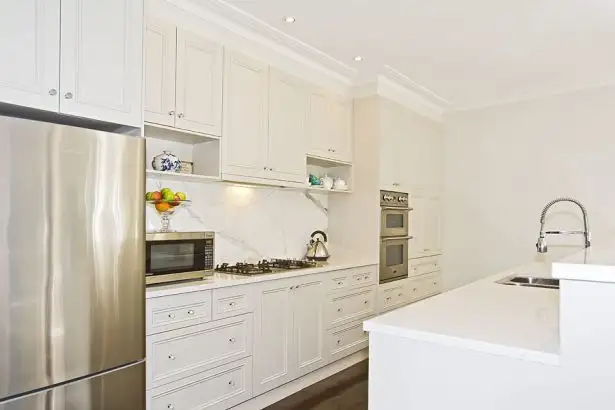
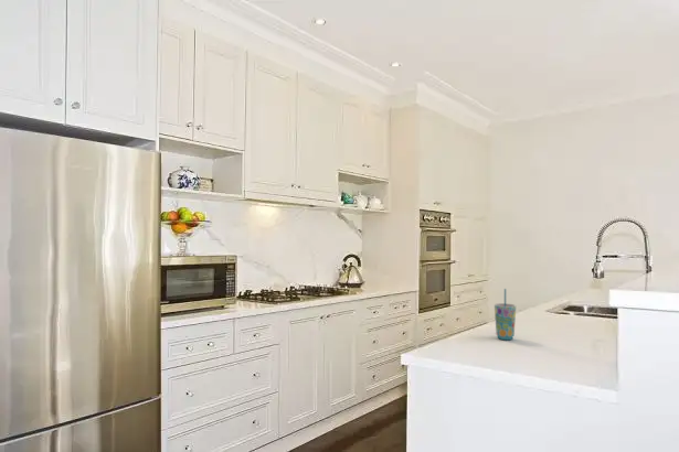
+ cup (505, 313)
